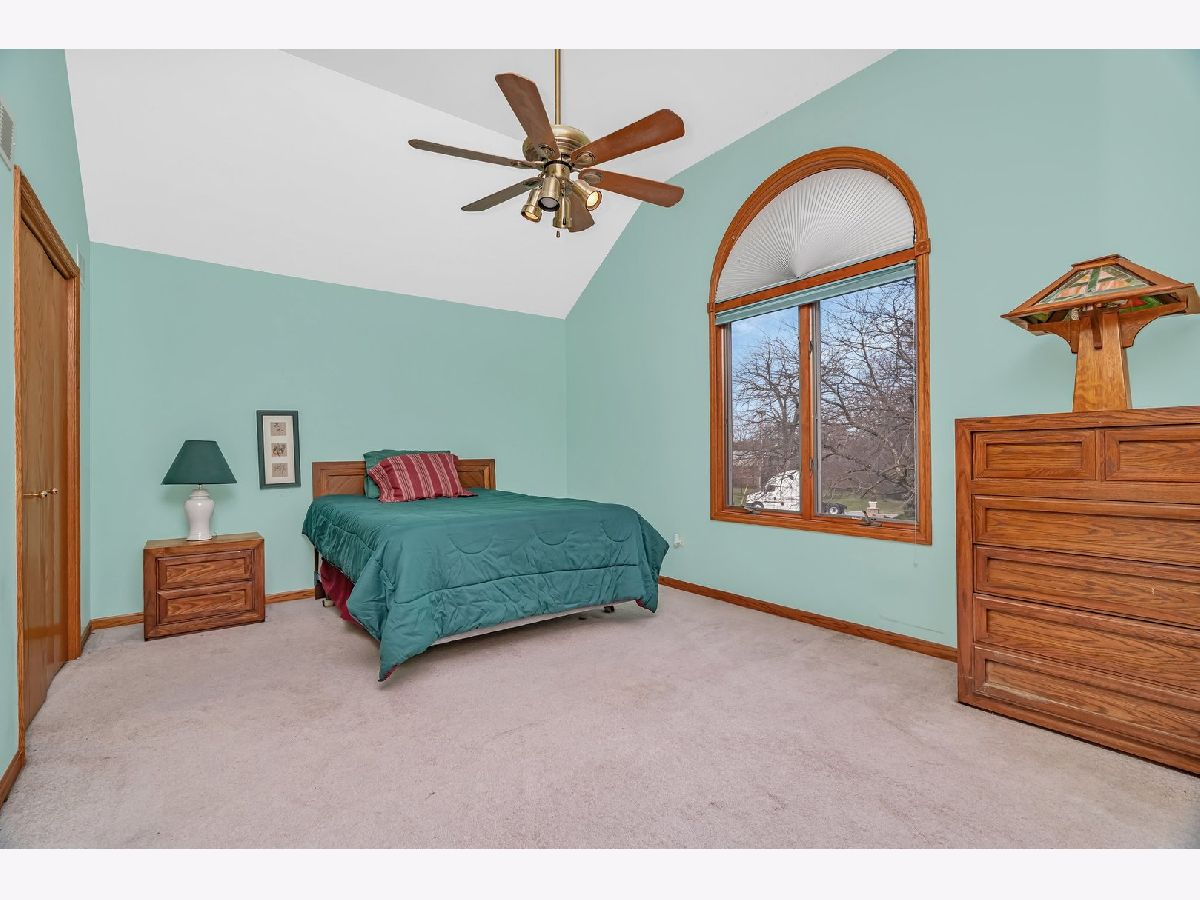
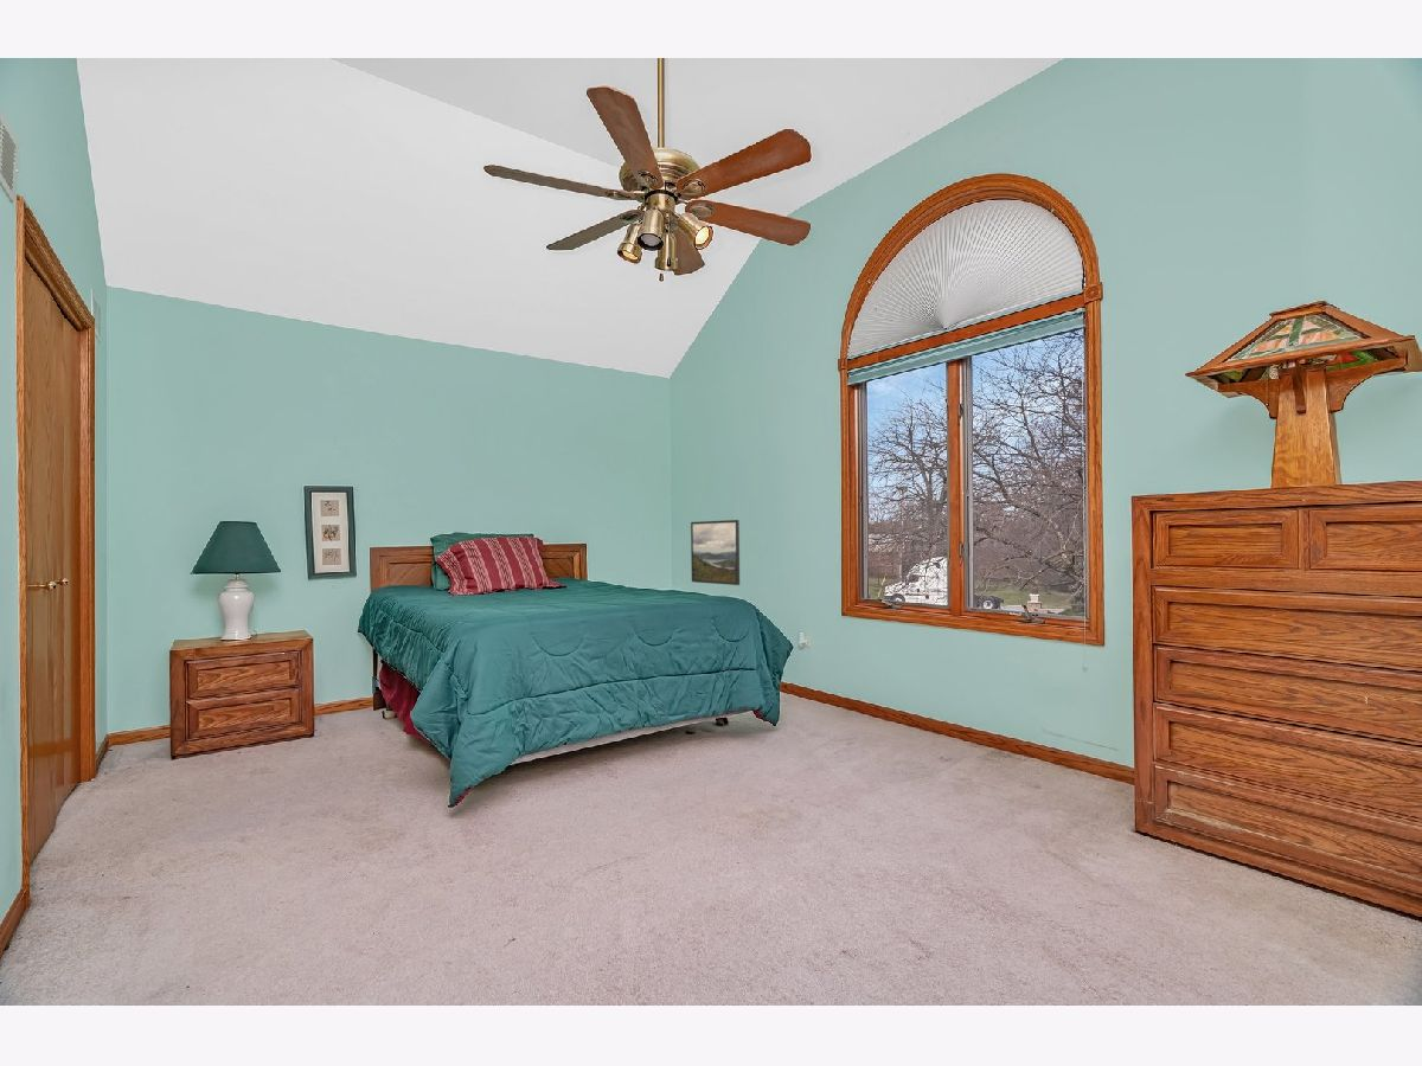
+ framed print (713, 552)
